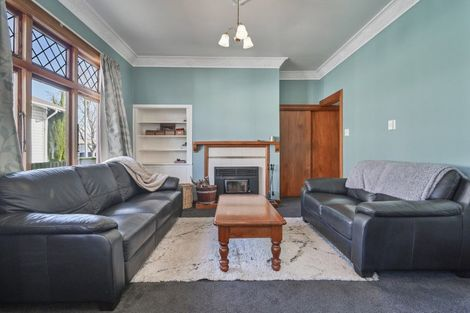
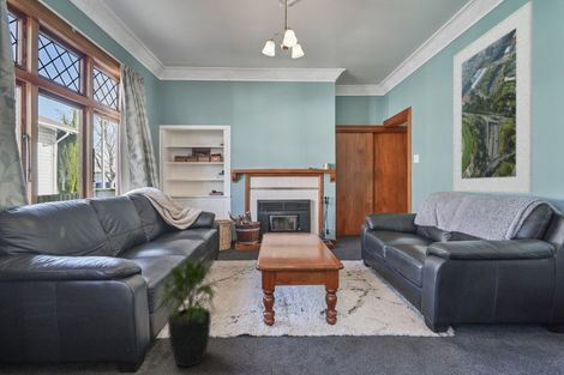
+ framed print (486, 113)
+ potted plant (186, 309)
